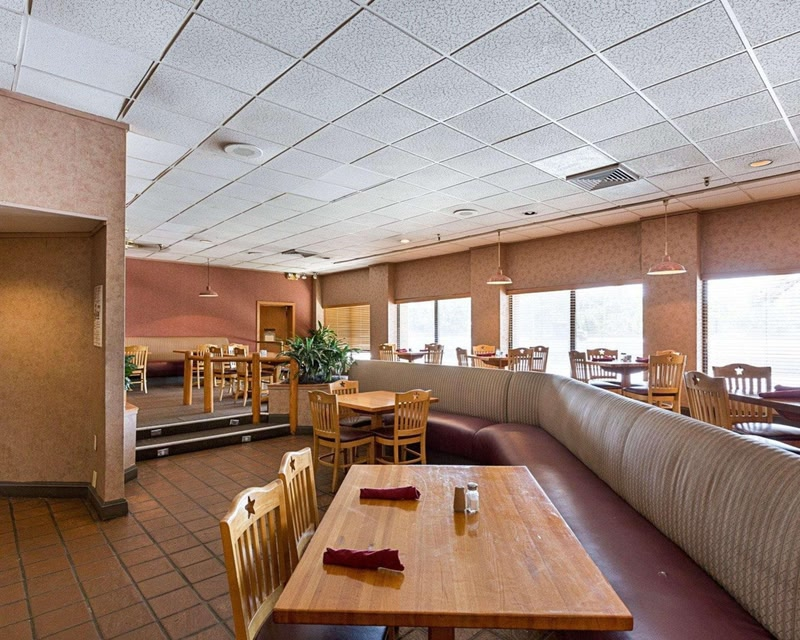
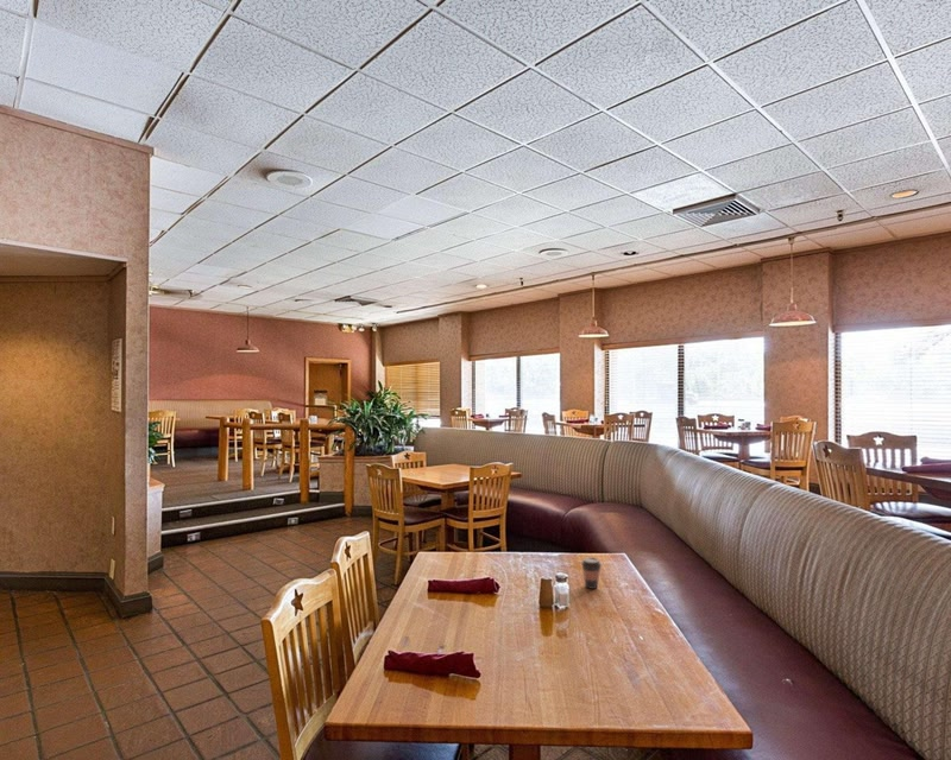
+ coffee cup (591, 572)
